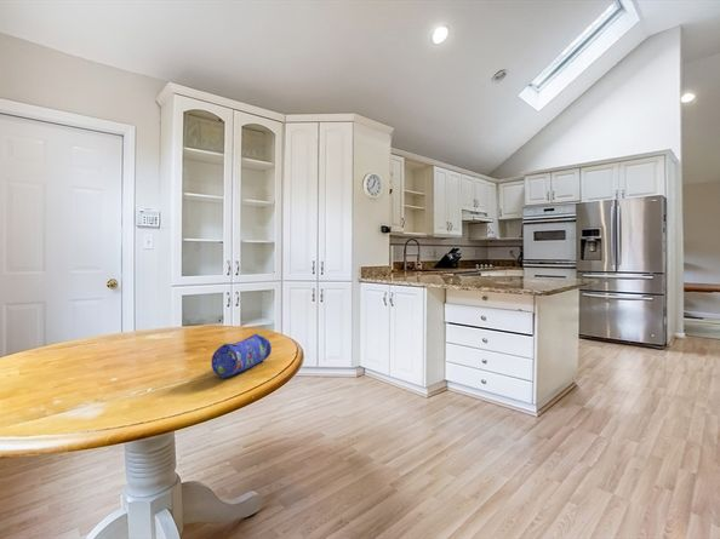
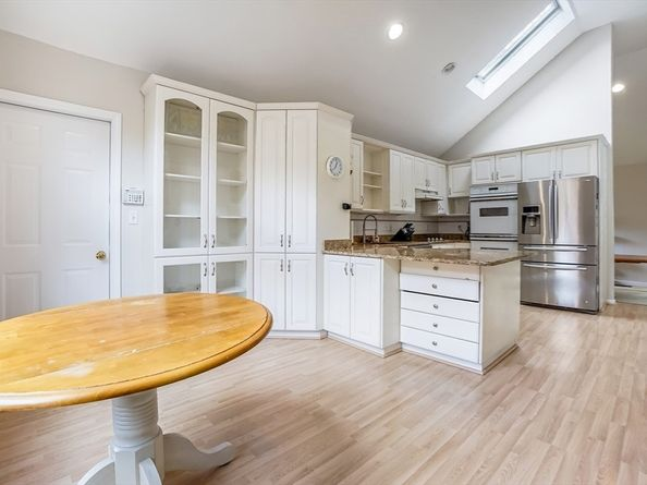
- pencil case (242, 352)
